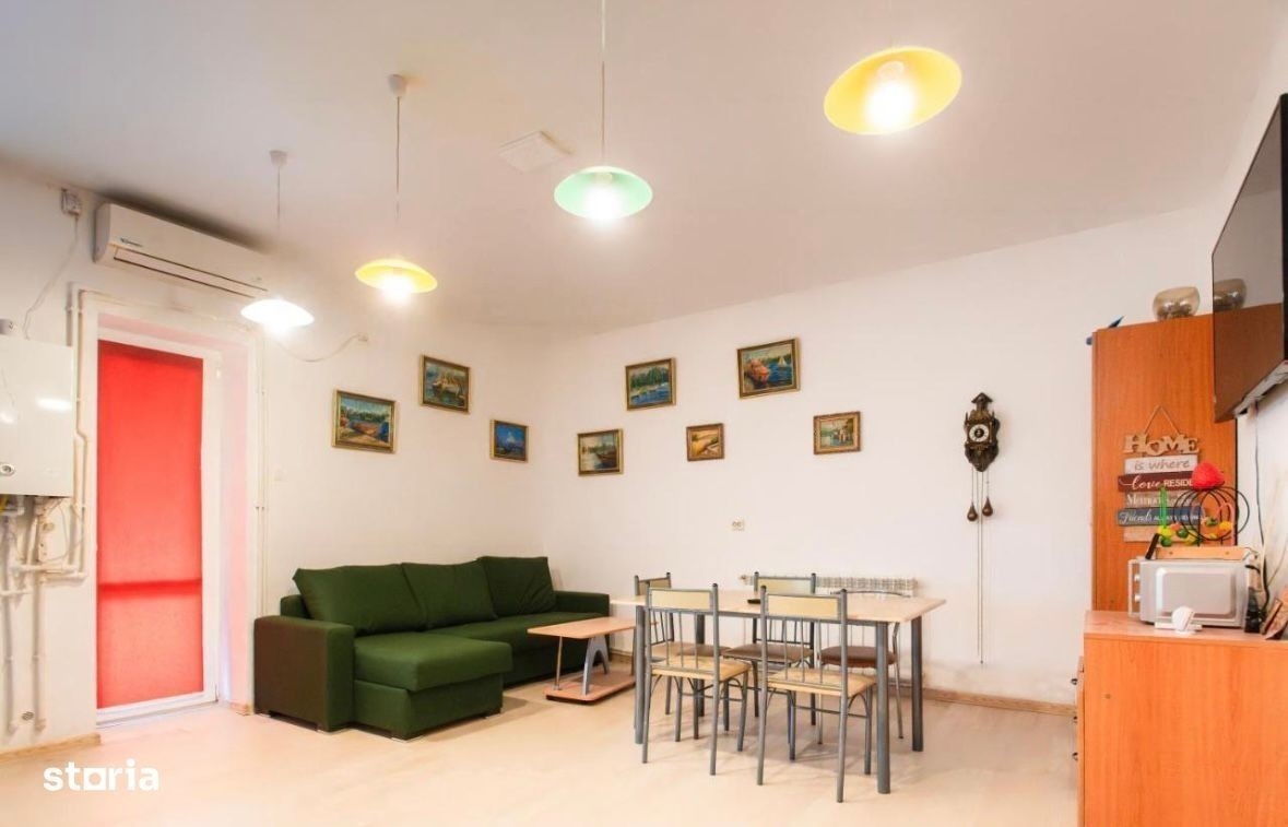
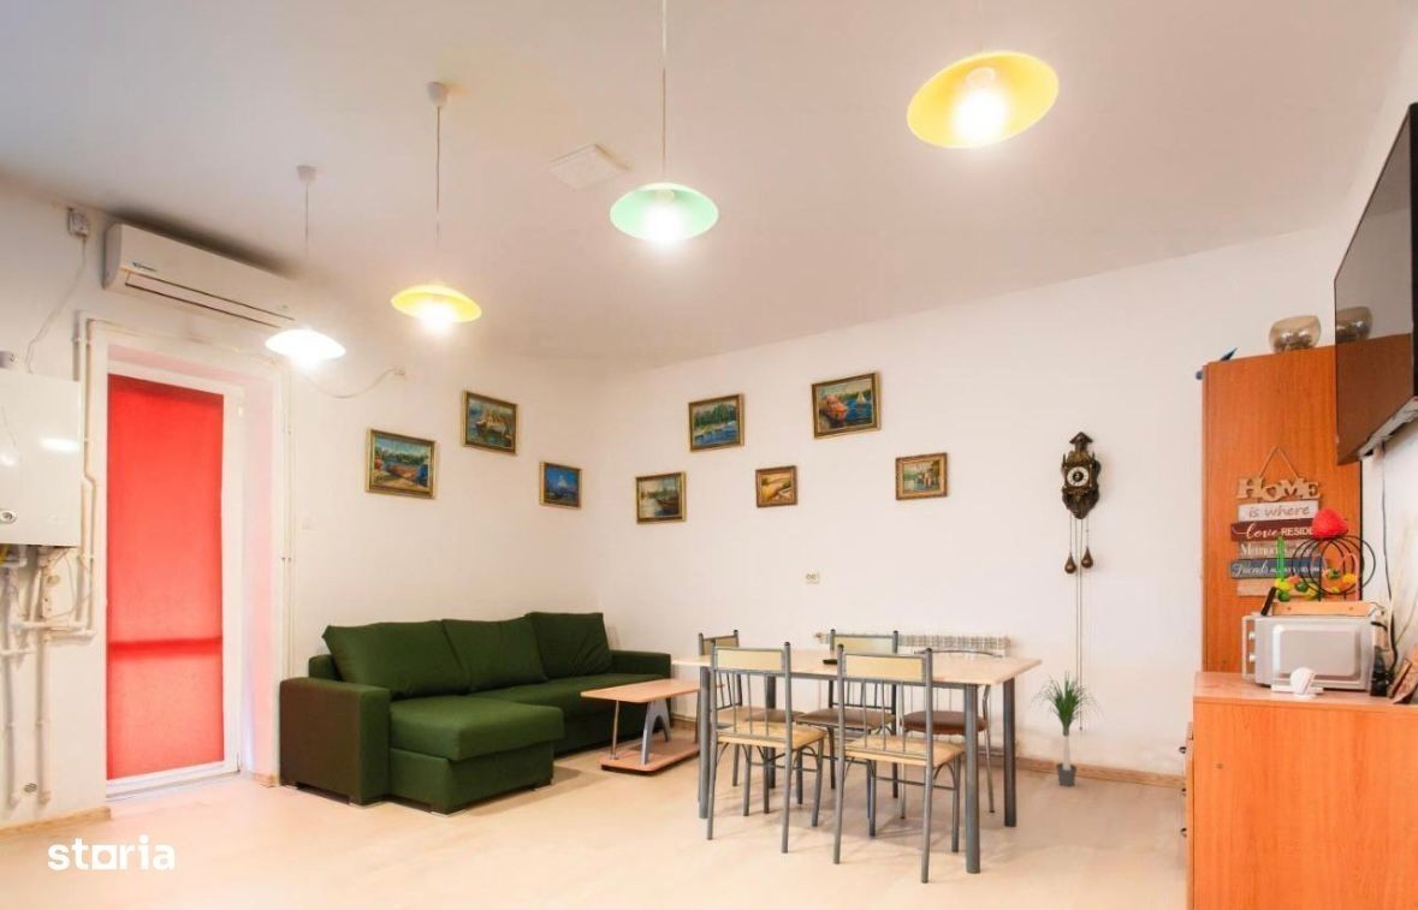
+ potted plant (1066, 725)
